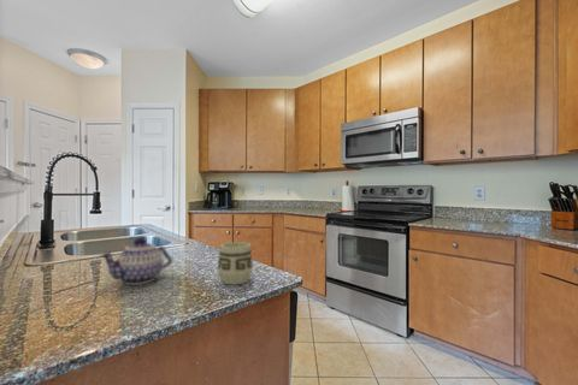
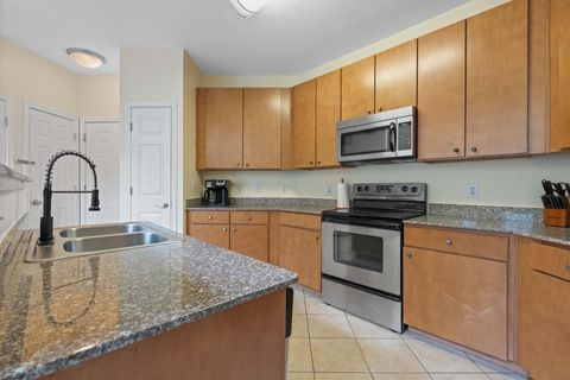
- cup (235, 262)
- teapot (138, 259)
